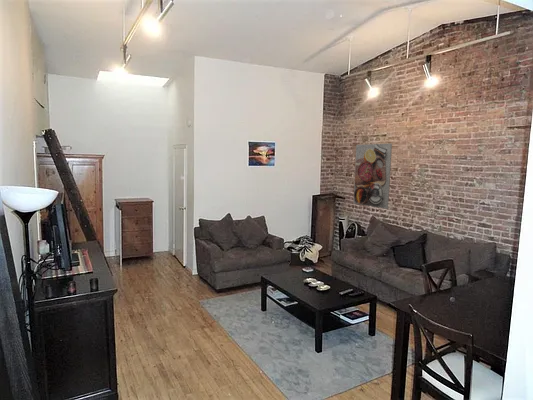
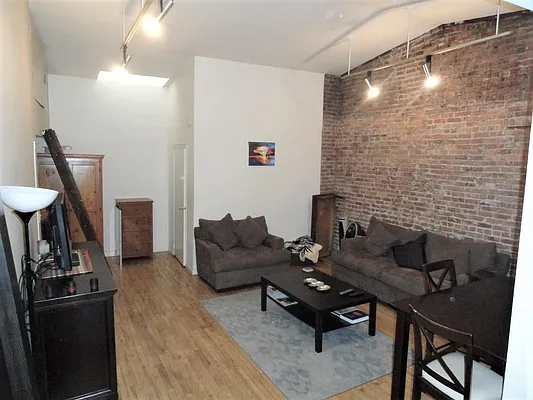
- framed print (371, 175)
